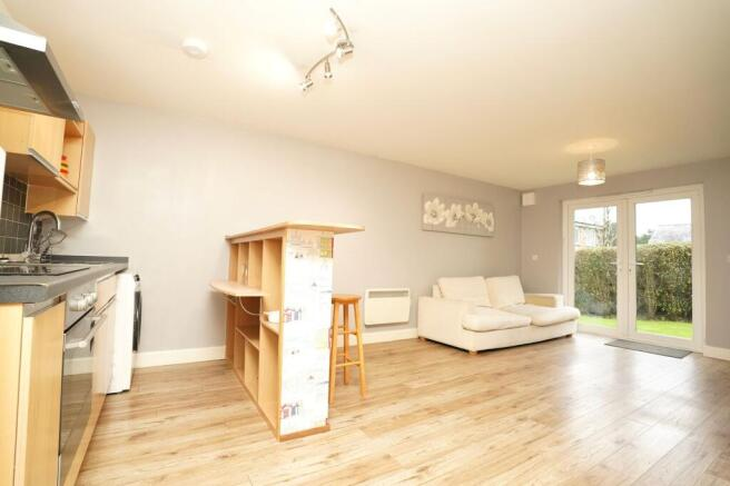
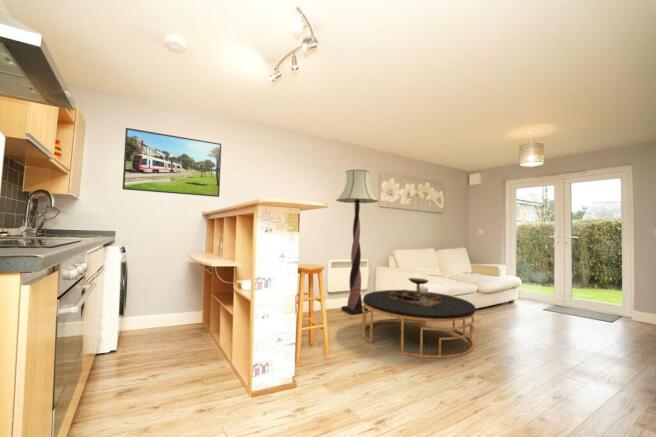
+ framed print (175, 164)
+ floor lamp (356, 240)
+ coffee table (415, 308)
